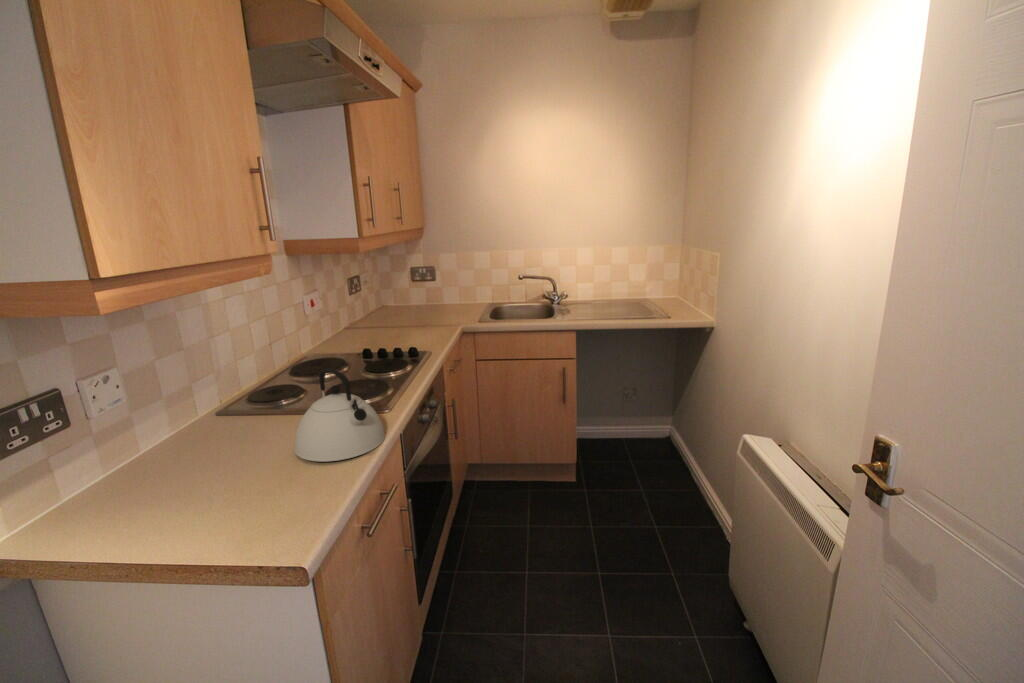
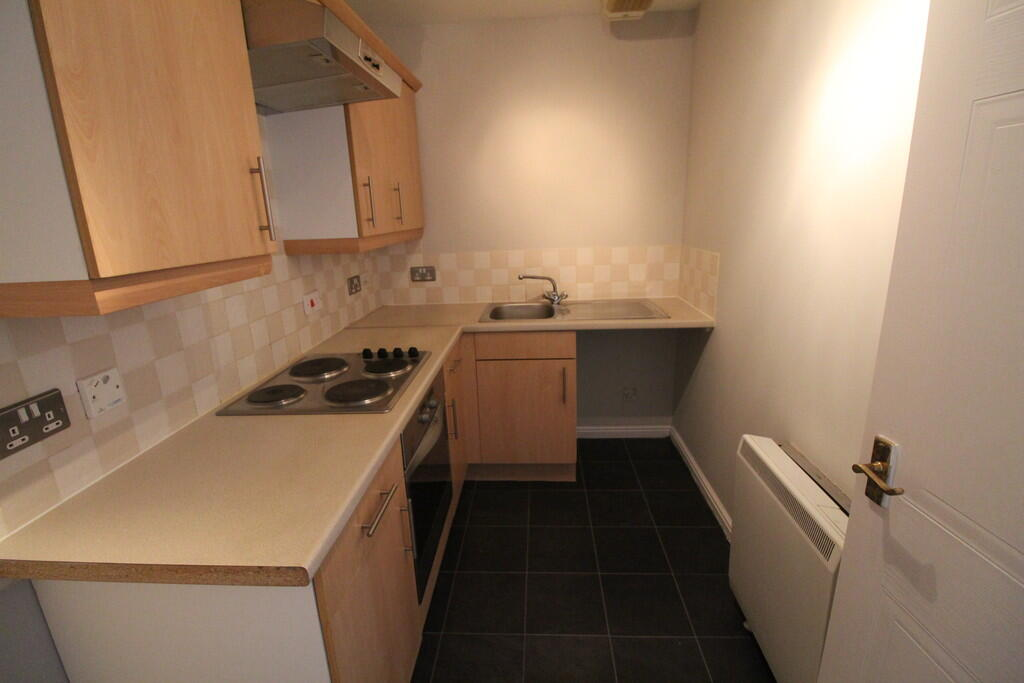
- kettle (338, 406)
